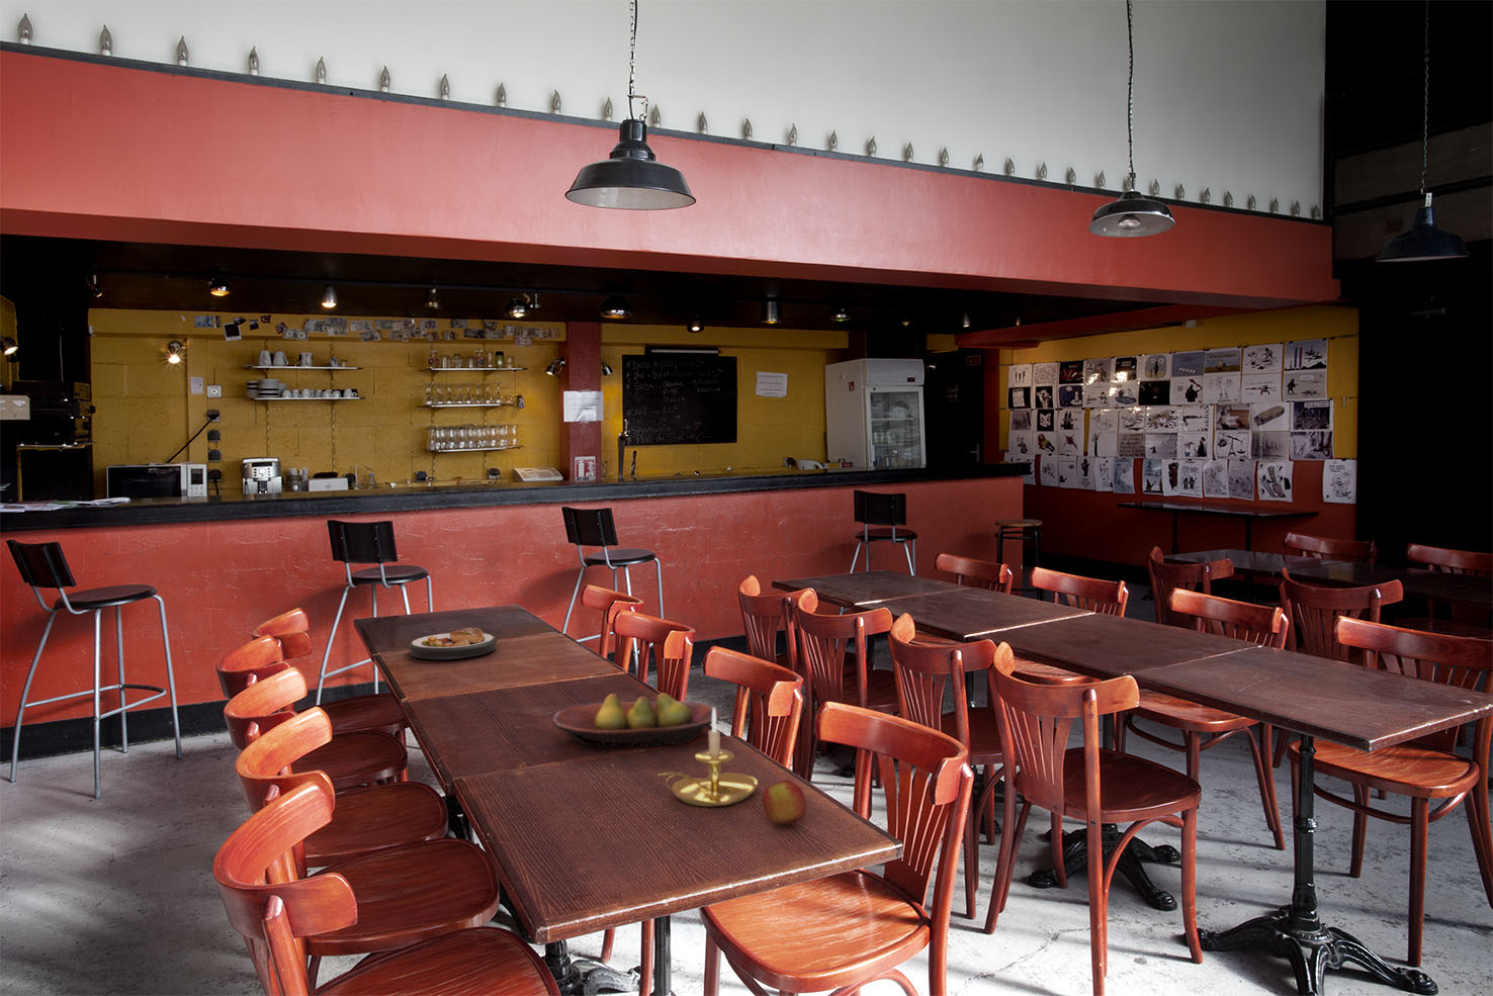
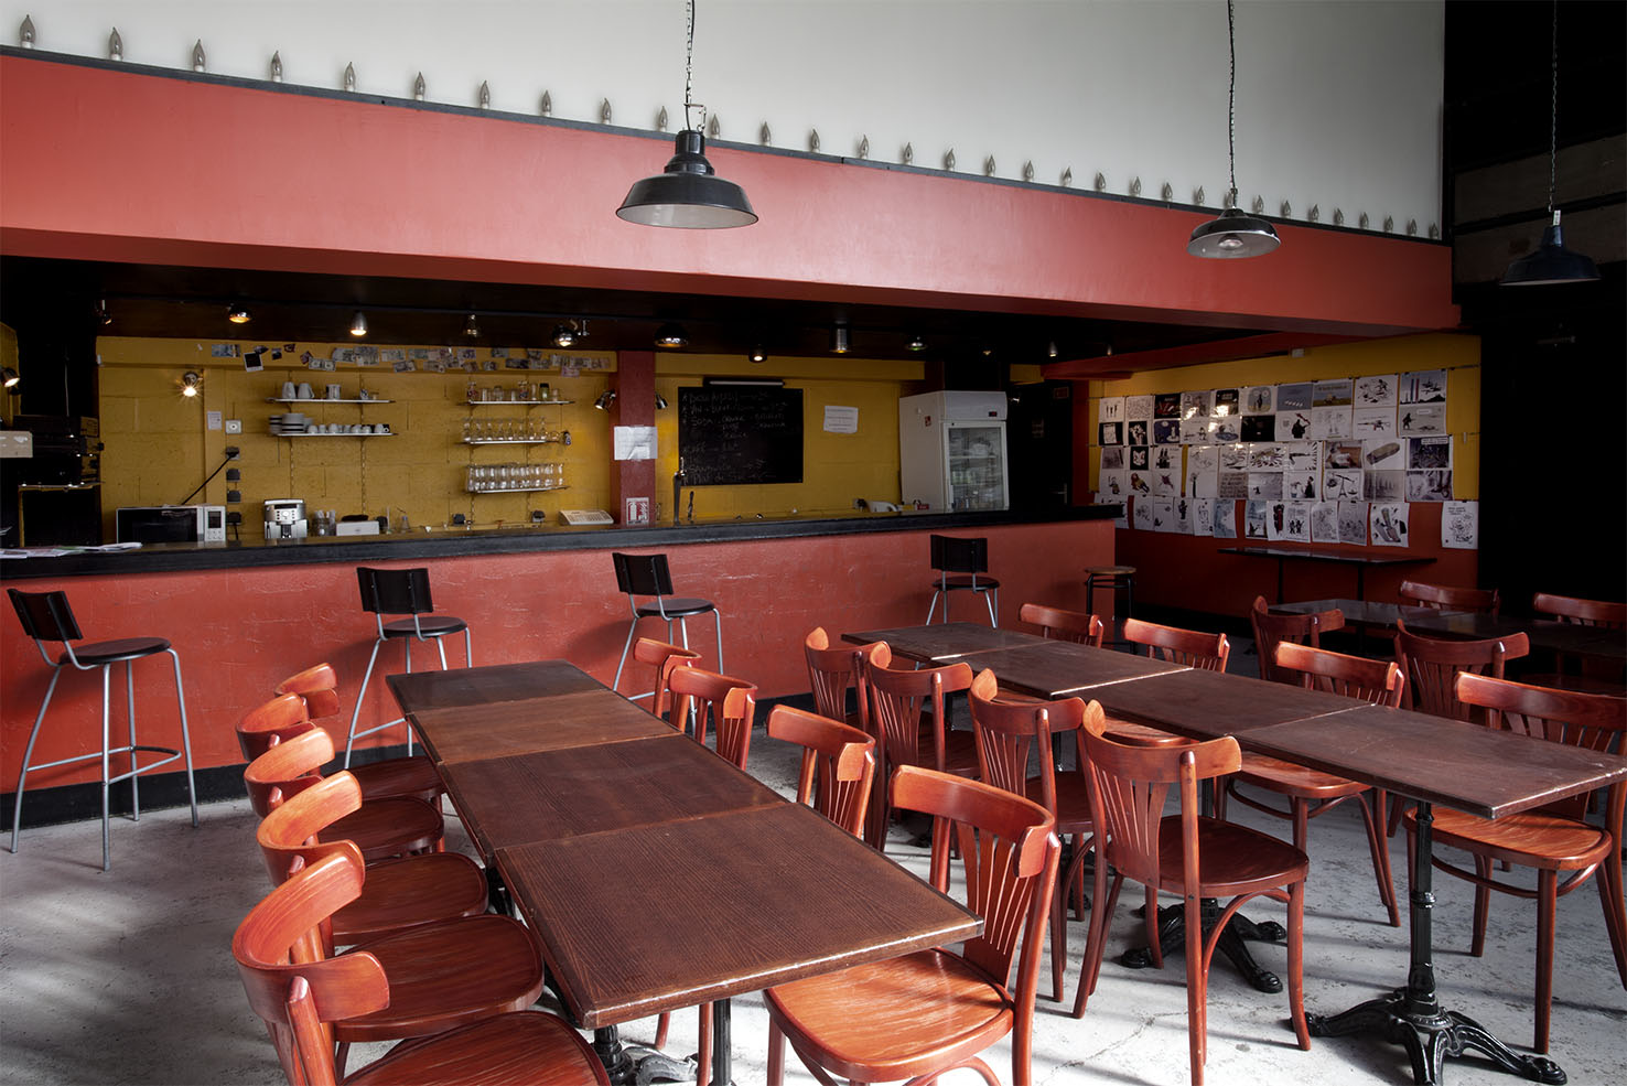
- fruit bowl (637, 717)
- candle holder (707, 751)
- plate (454, 641)
- apple (784, 801)
